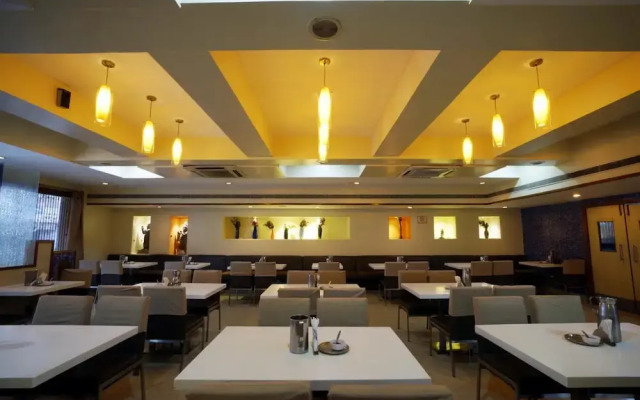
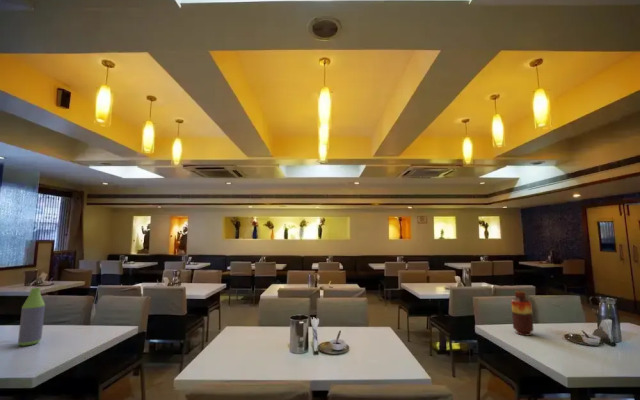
+ vase (521, 312)
+ bottle (32, 315)
